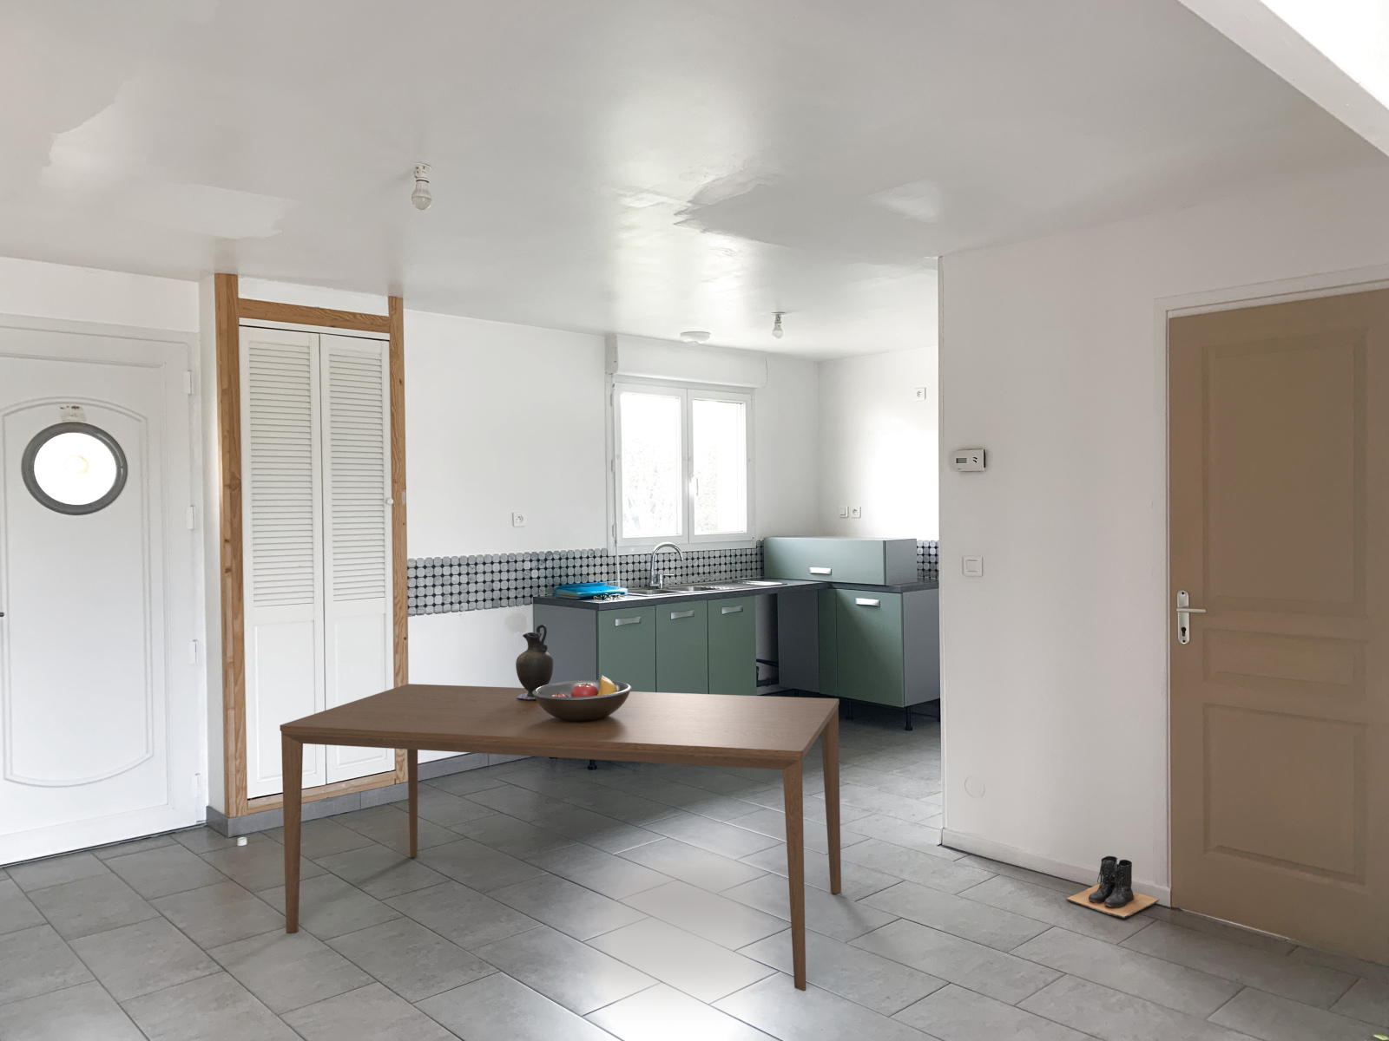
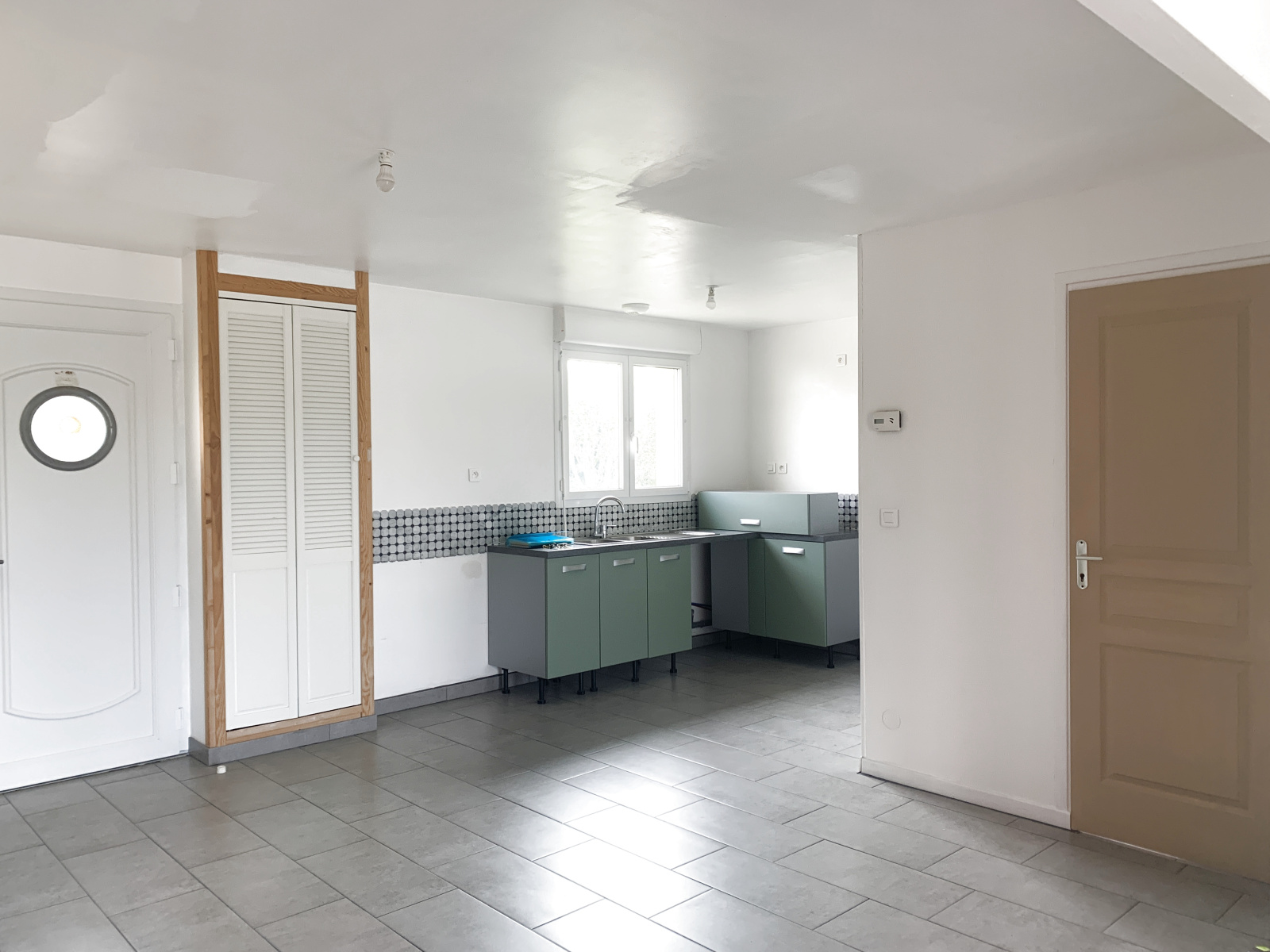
- fruit bowl (583, 699)
- pitcher (537, 660)
- dining table (579, 758)
- boots (1111, 881)
